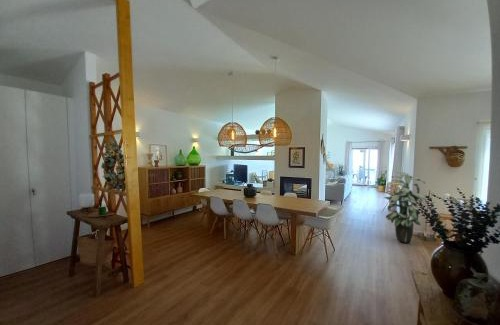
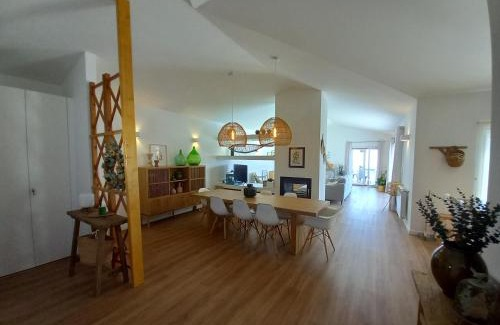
- indoor plant (403, 206)
